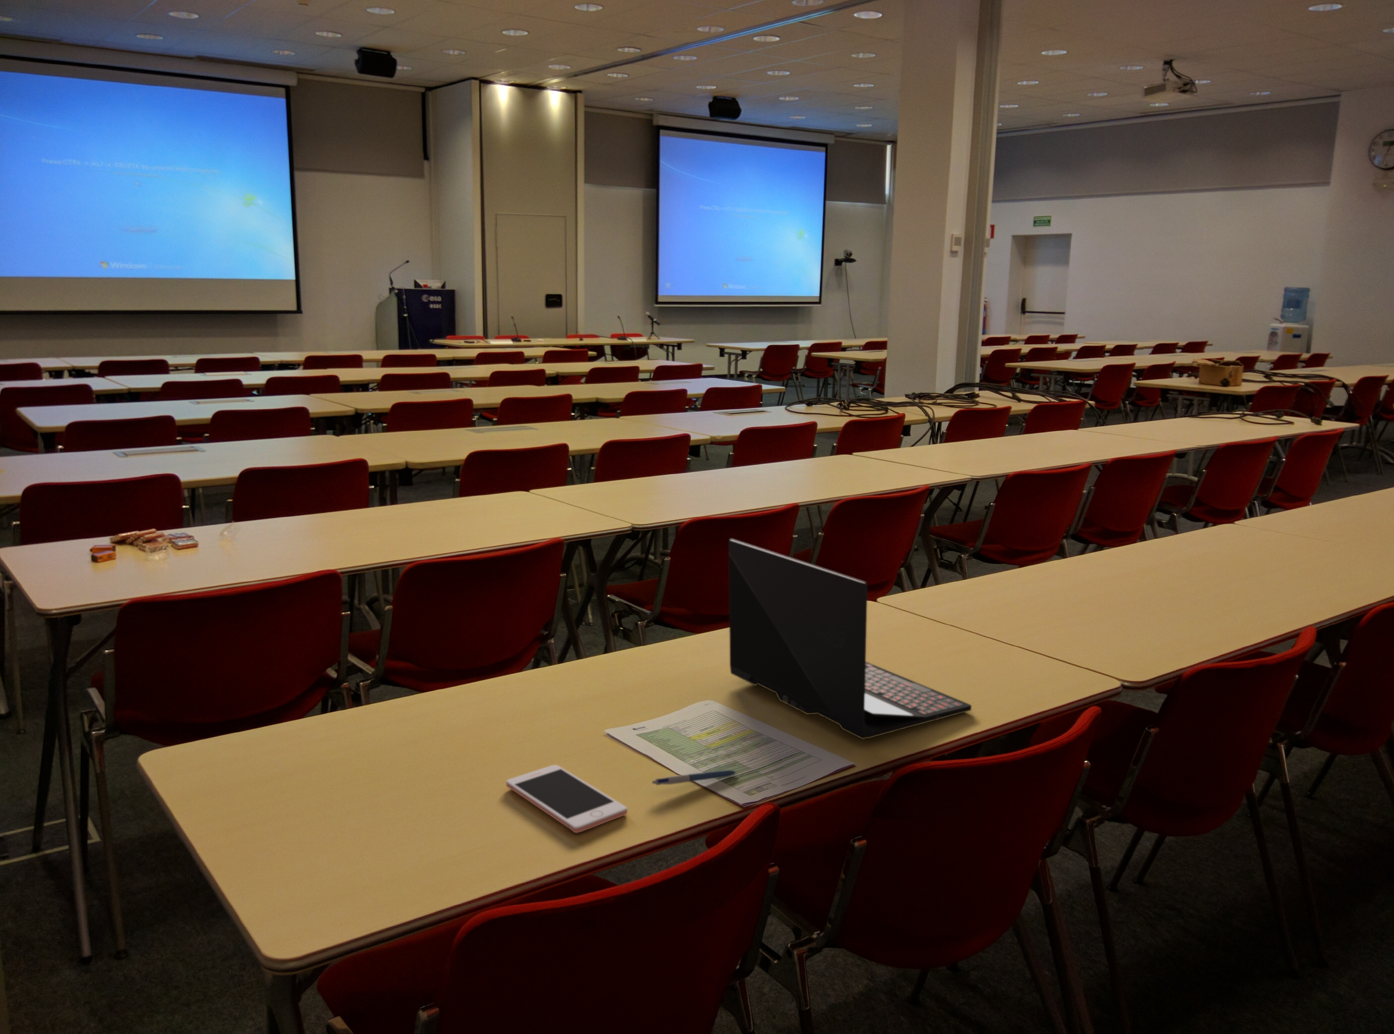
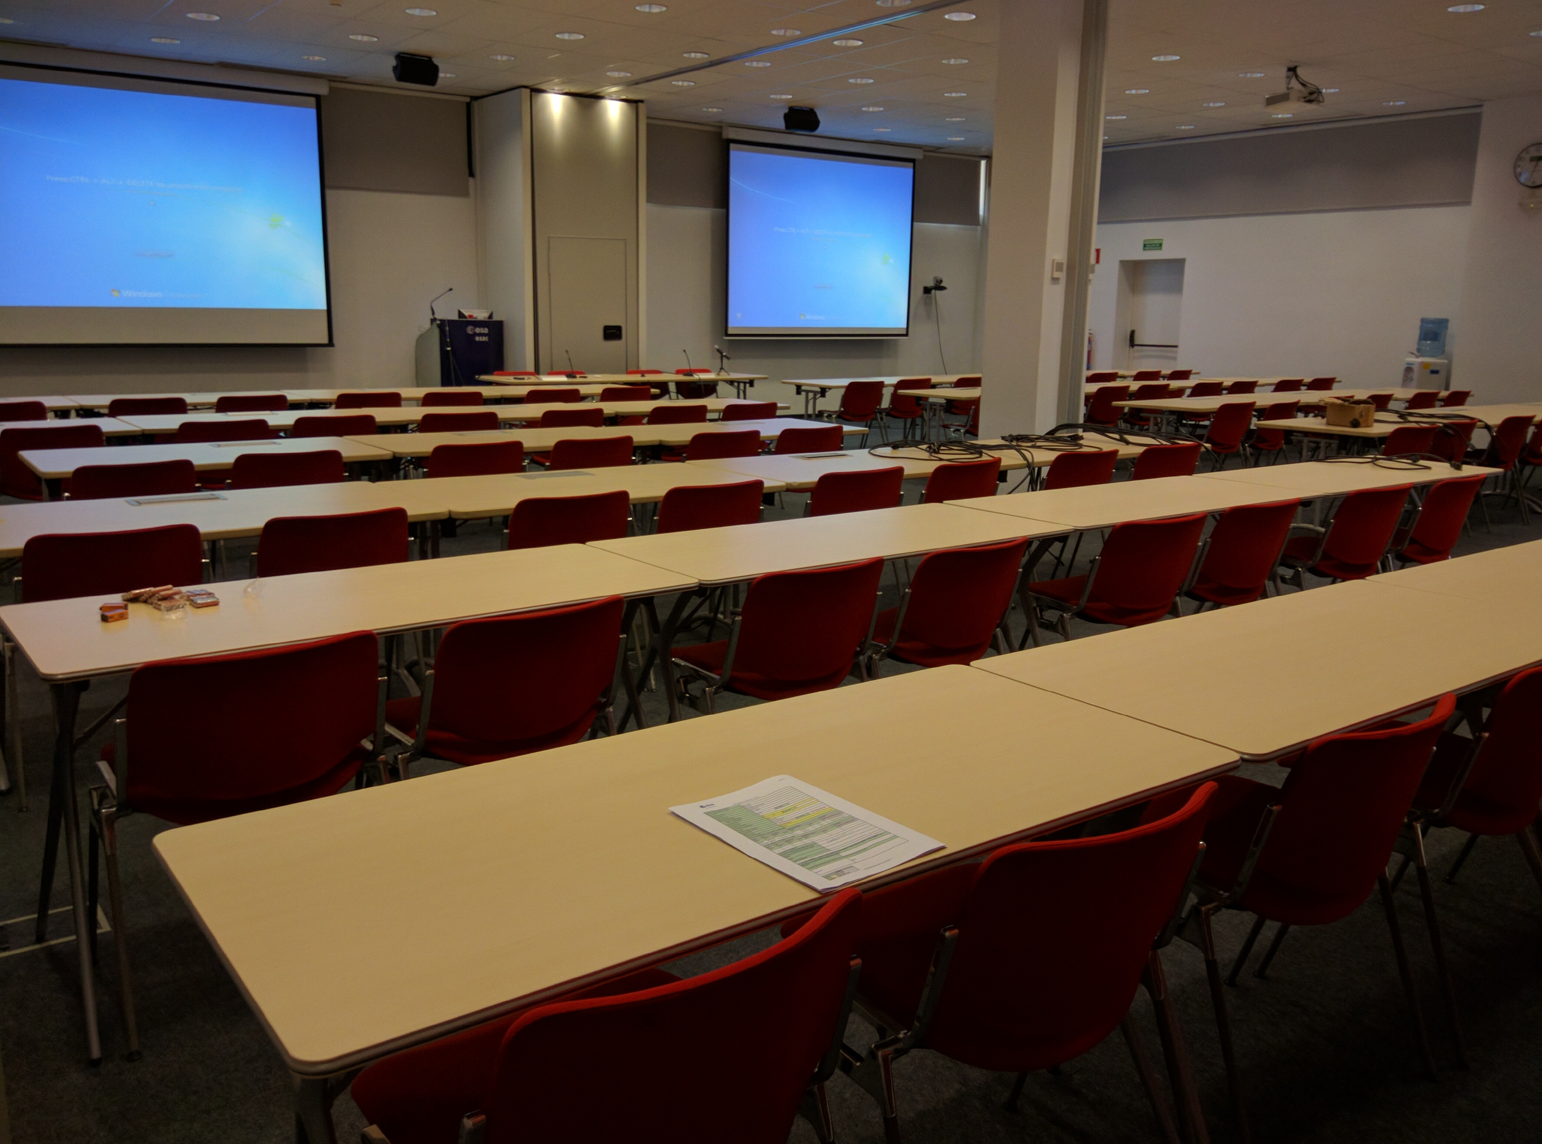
- pen (696, 778)
- laptop (847, 625)
- cell phone (565, 796)
